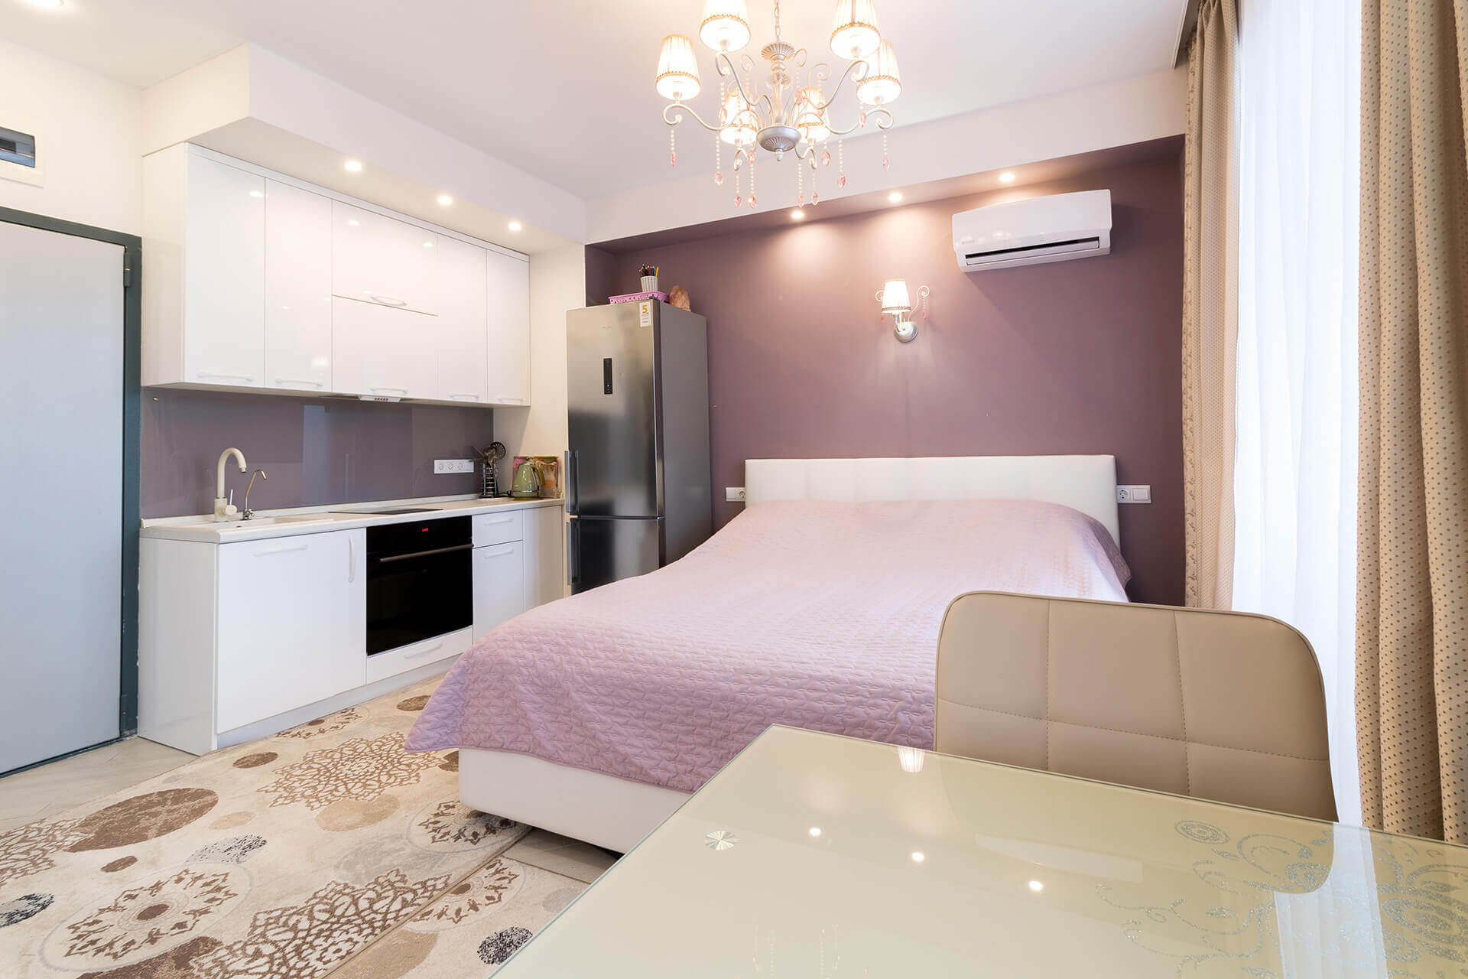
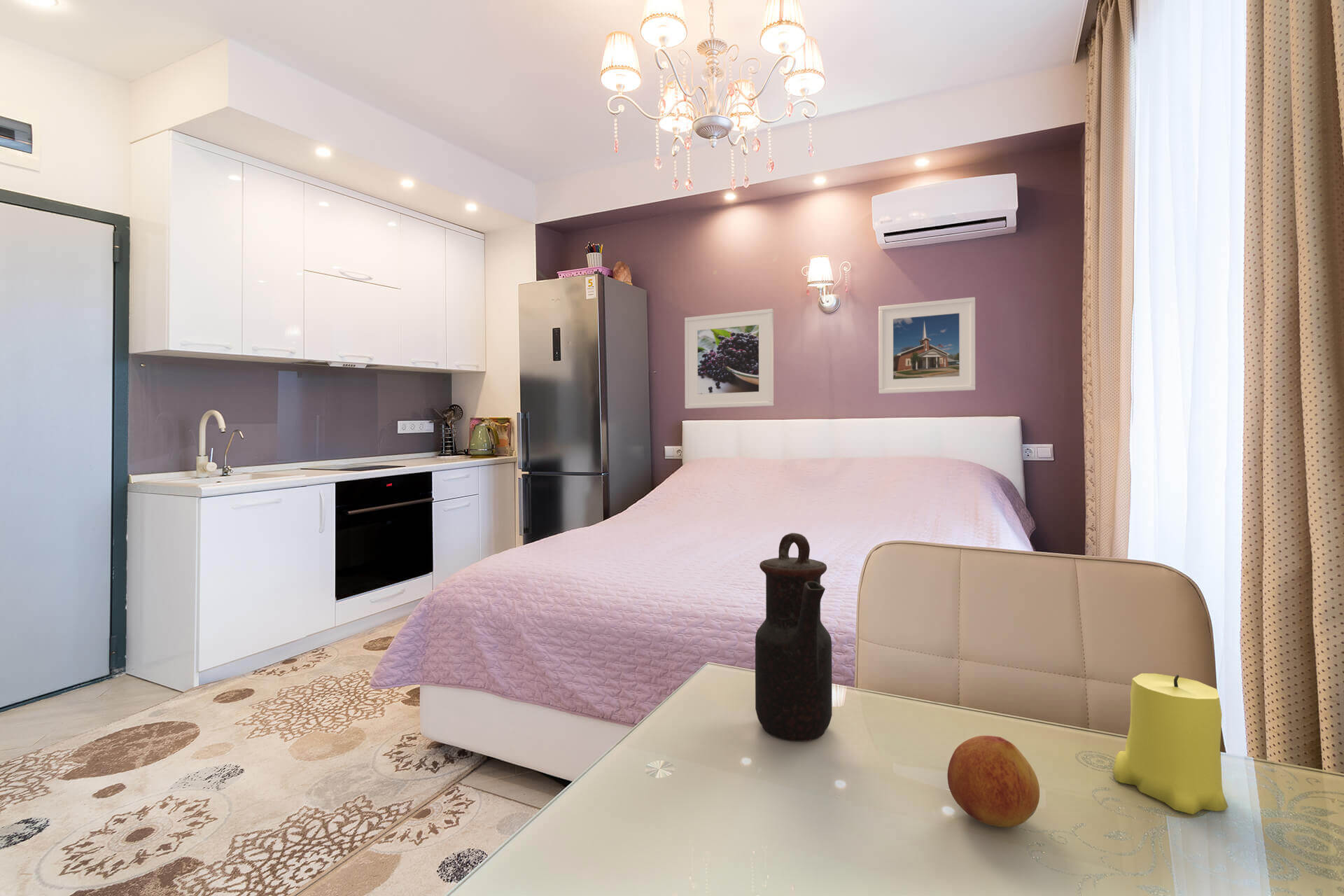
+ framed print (727, 360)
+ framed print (925, 346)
+ fruit (993, 777)
+ teapot (793, 629)
+ candle (1174, 729)
